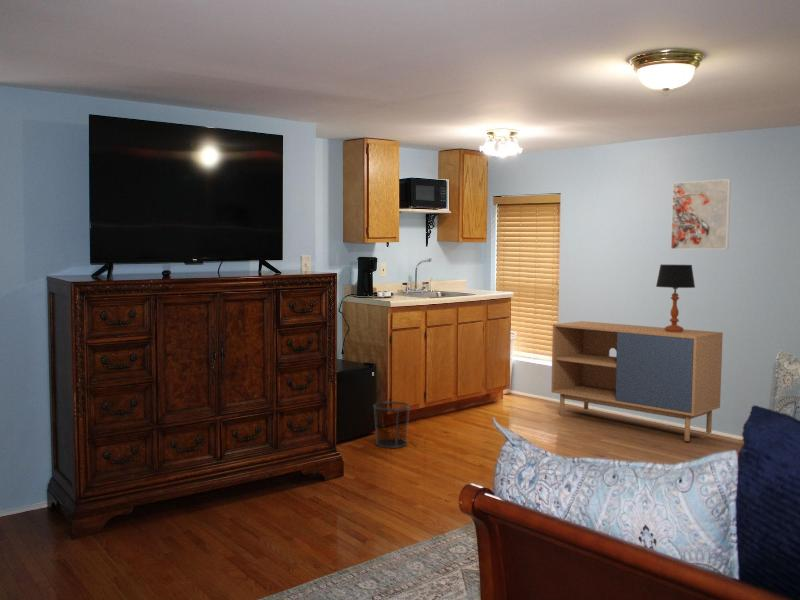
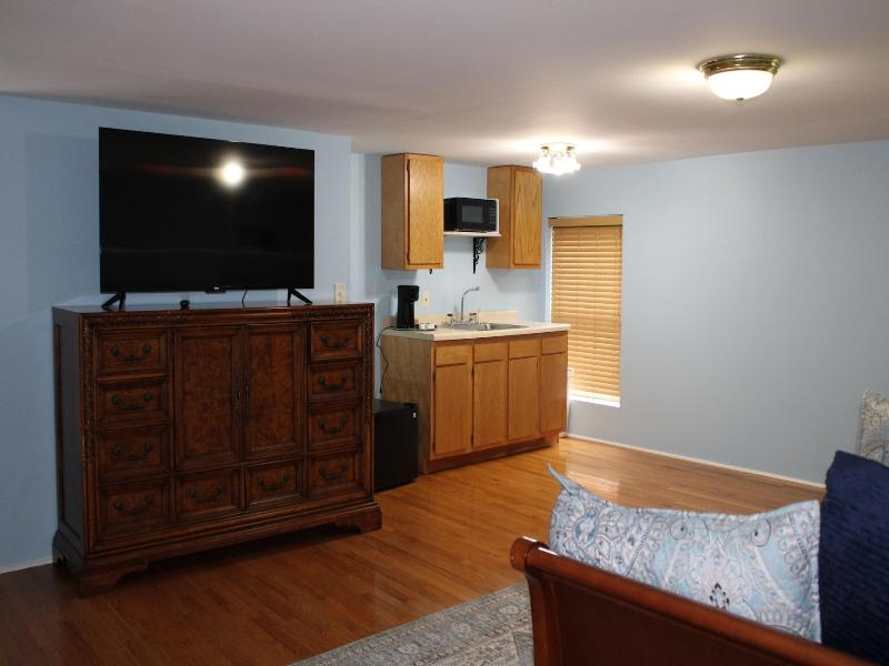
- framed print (699, 215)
- waste bin (391, 423)
- storage cabinet (632, 376)
- table lamp (675, 297)
